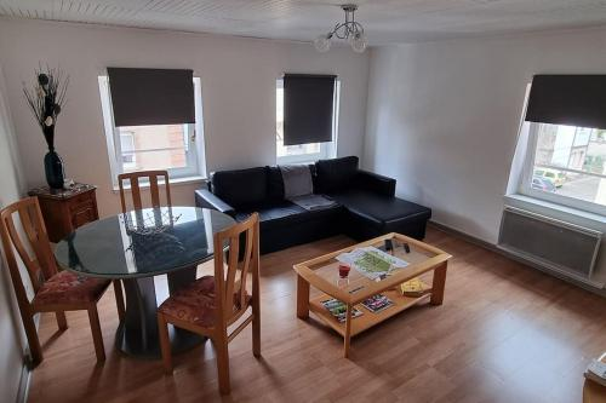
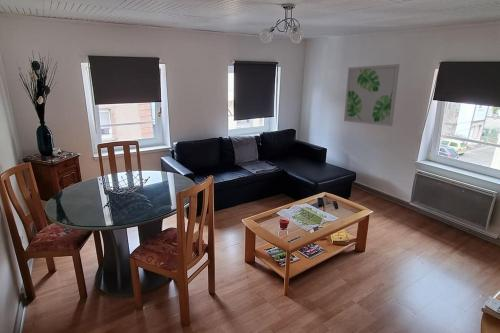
+ wall art (369, 95)
